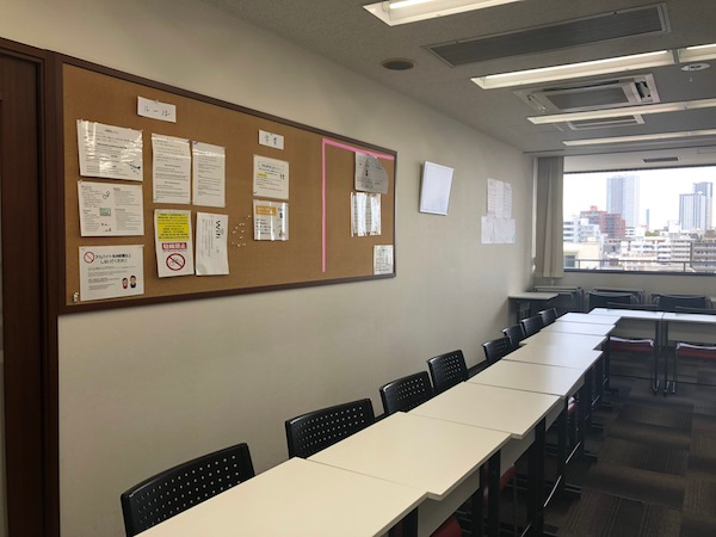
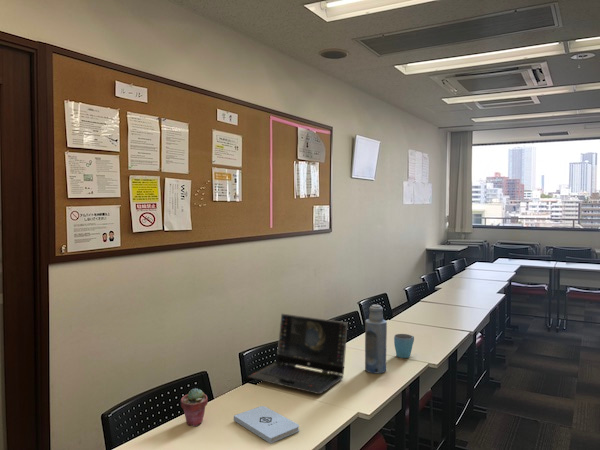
+ mug (405, 345)
+ potted succulent (194, 405)
+ bottle (375, 337)
+ notepad (266, 423)
+ laptop computer (298, 351)
